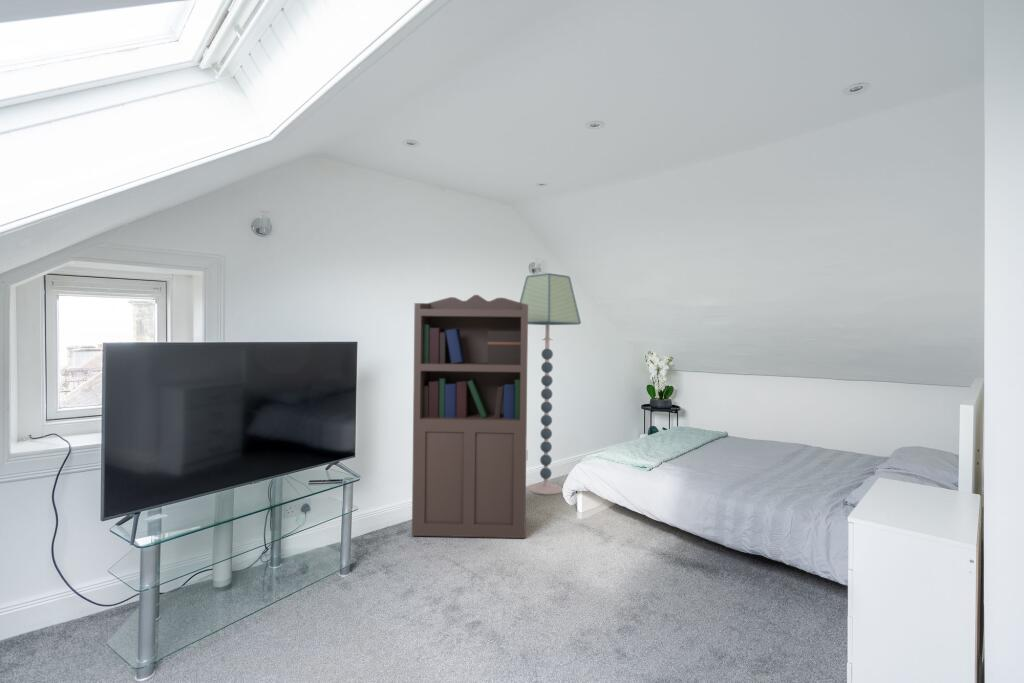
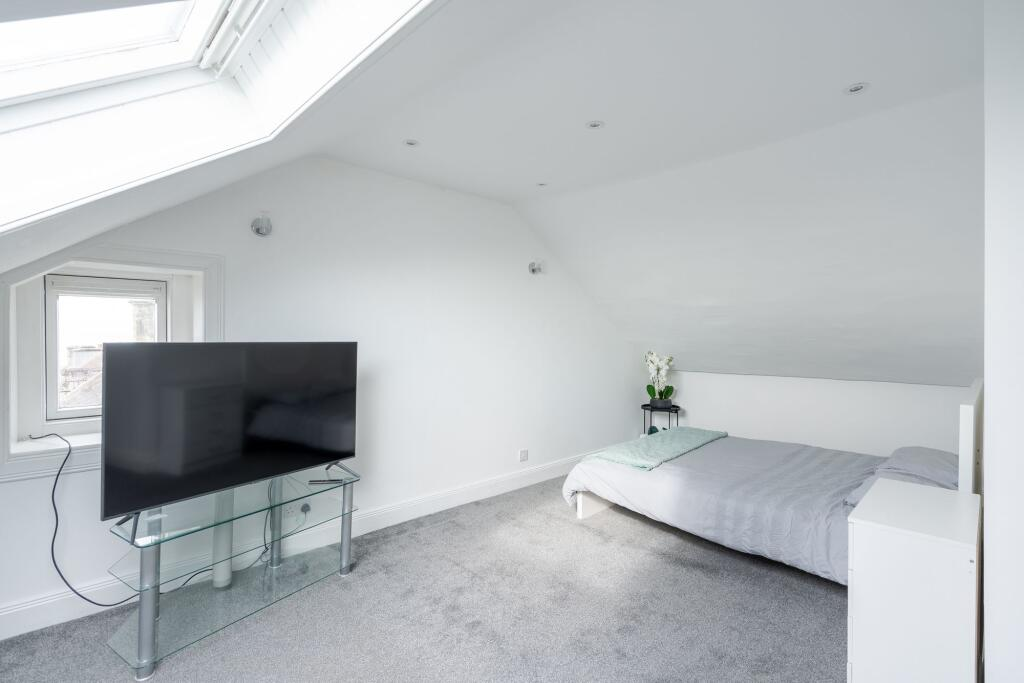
- floor lamp (546, 382)
- bookcase (472, 409)
